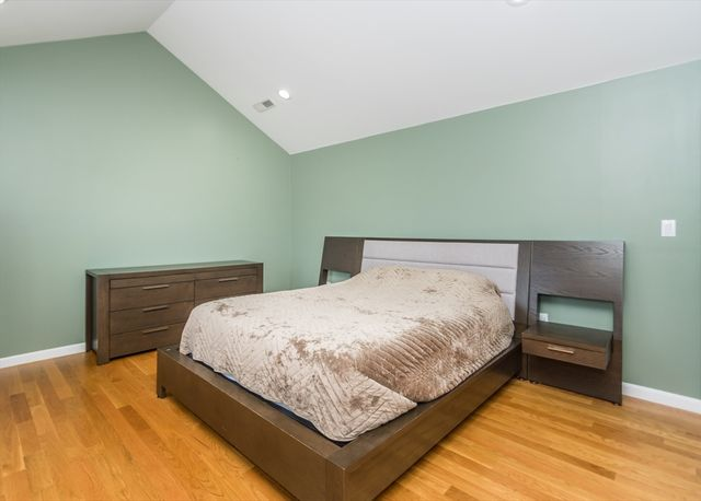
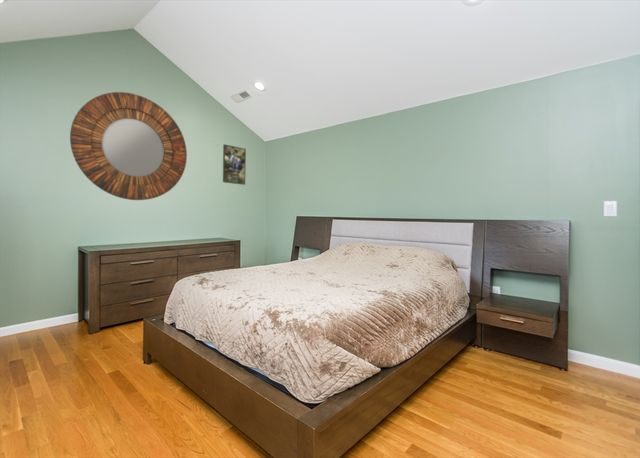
+ home mirror (135, 147)
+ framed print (234, 165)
